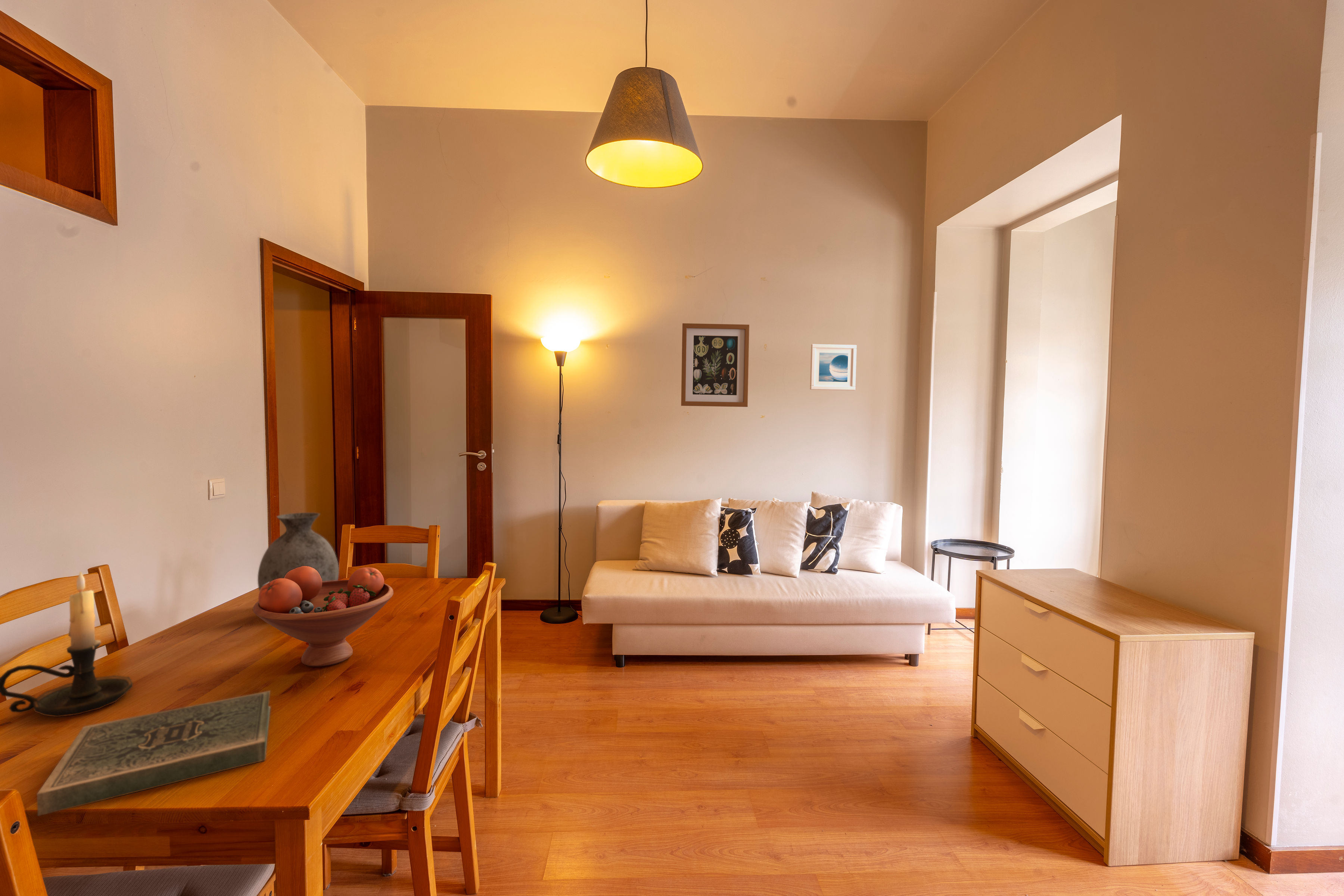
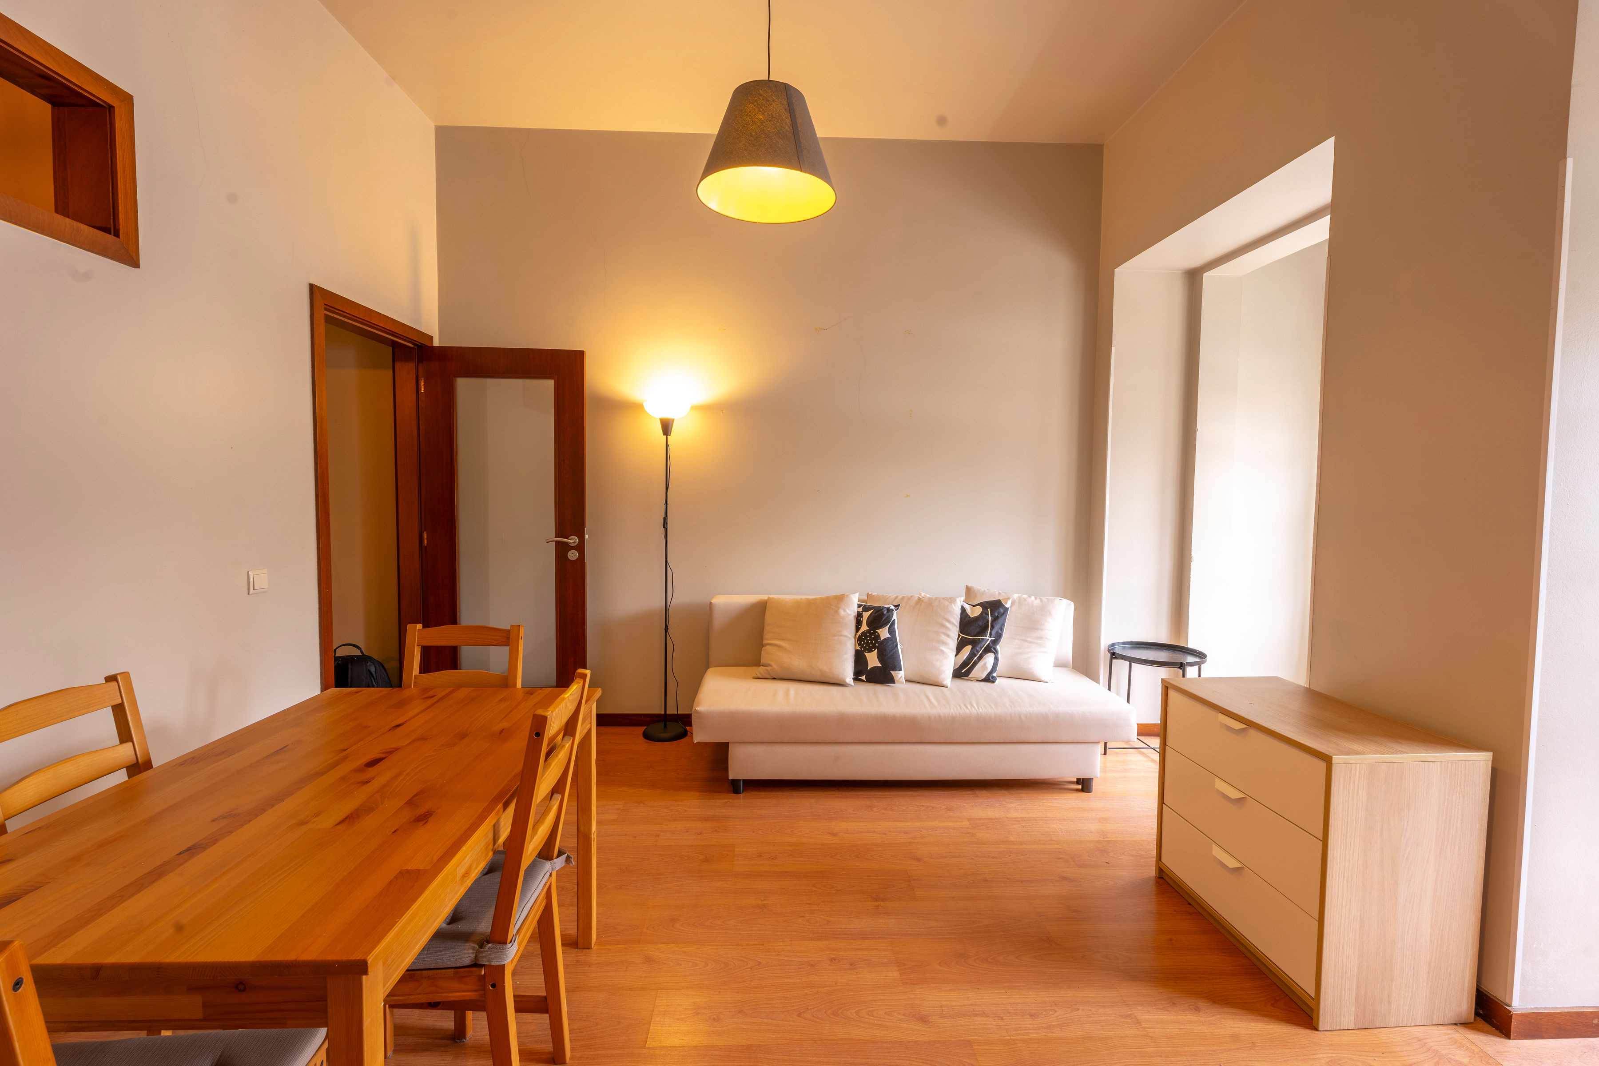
- candle holder (69, 636)
- vase (299, 563)
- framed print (833, 367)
- wall art (715, 365)
- book (172, 743)
- fruit bowl (327, 615)
